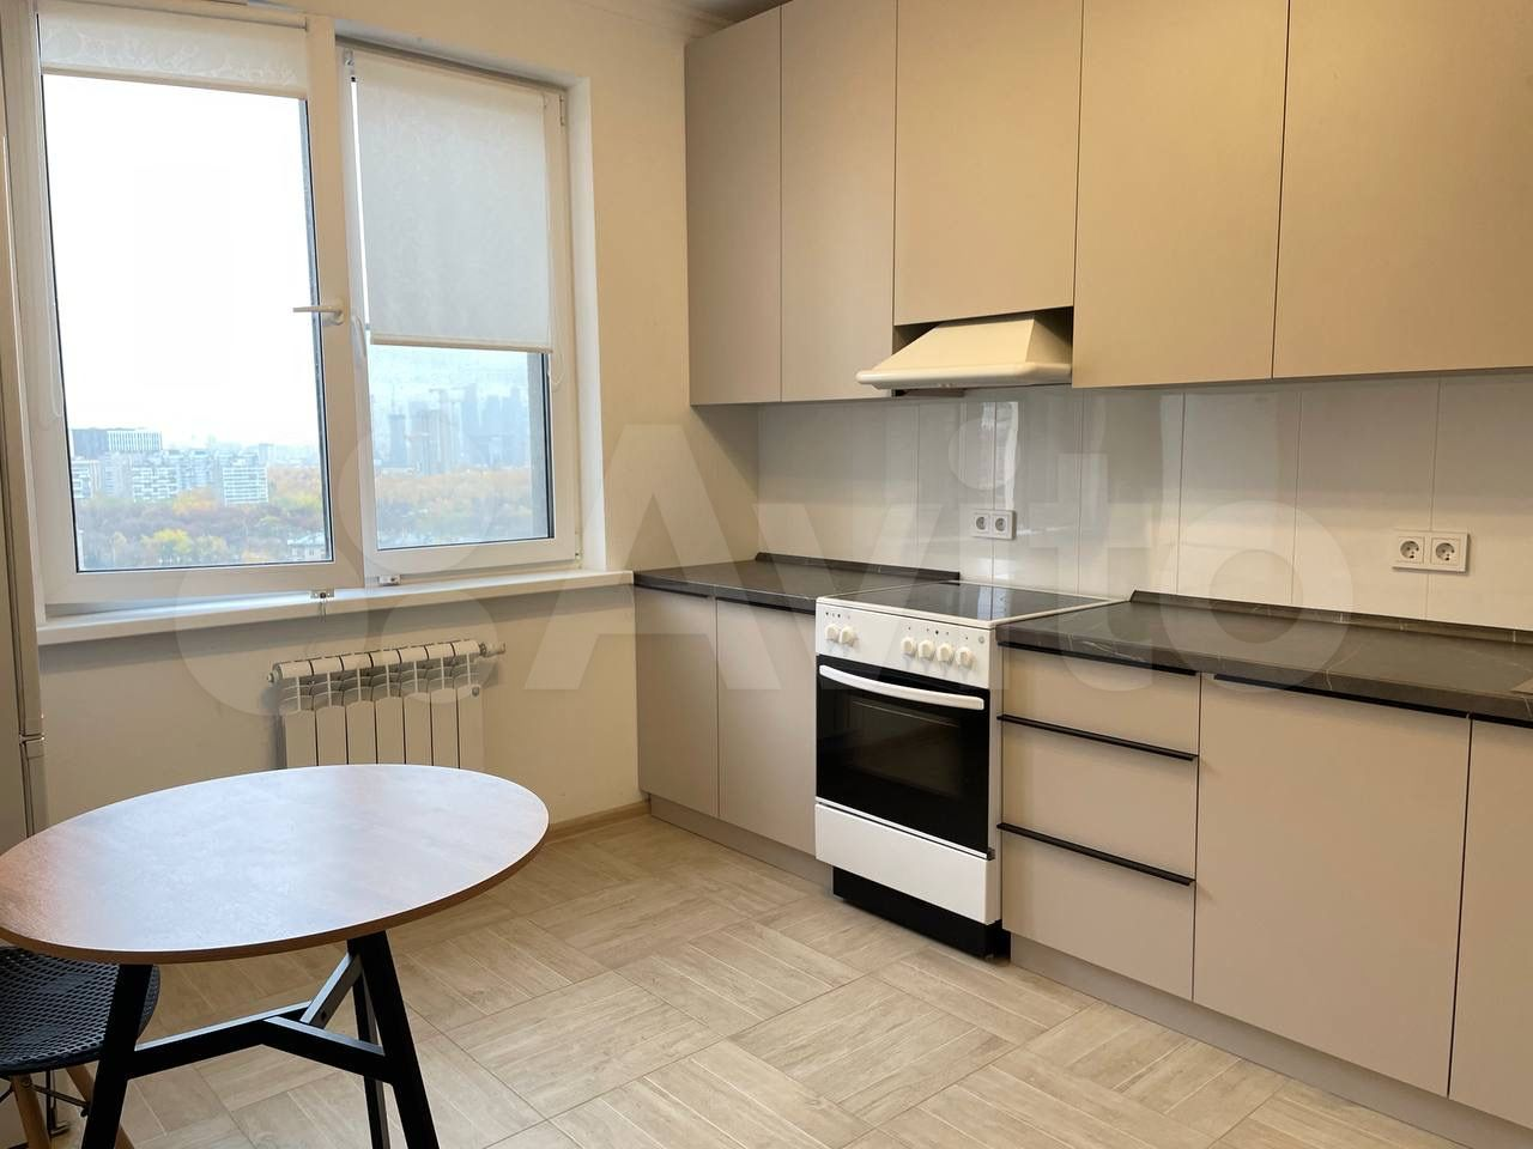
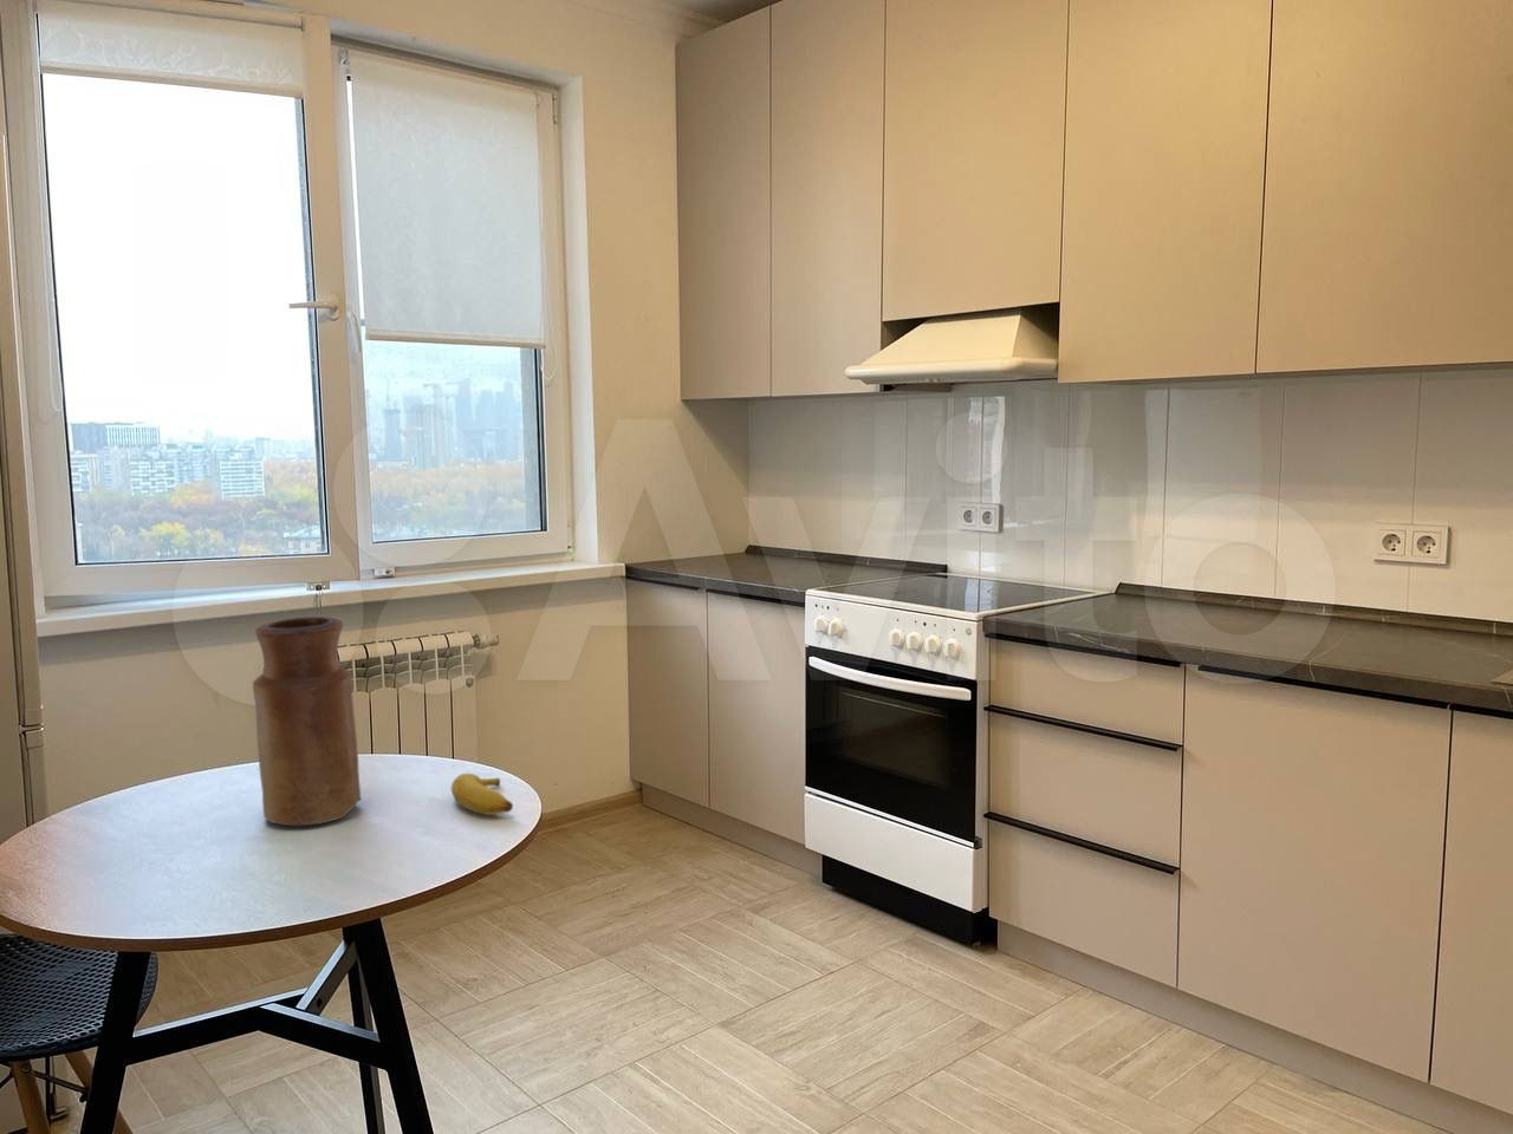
+ banana (488, 790)
+ vase (306, 718)
